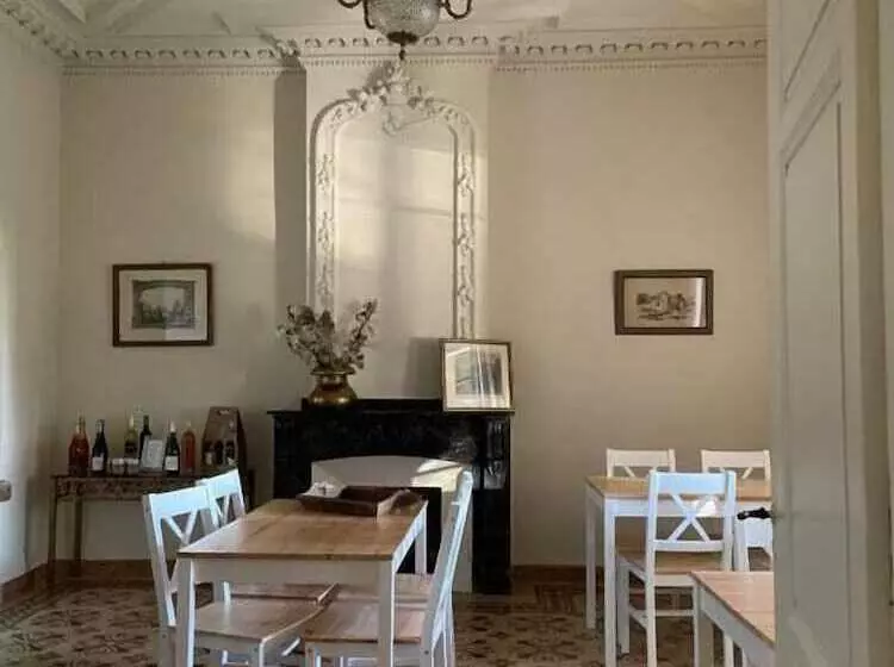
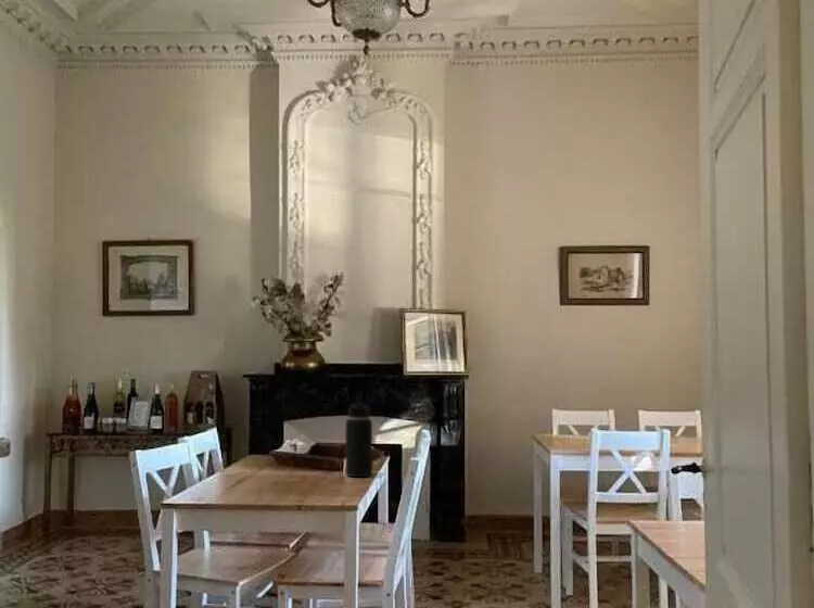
+ water bottle (358, 435)
